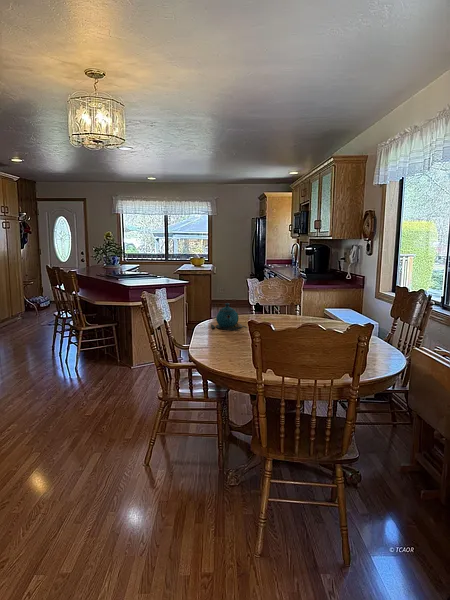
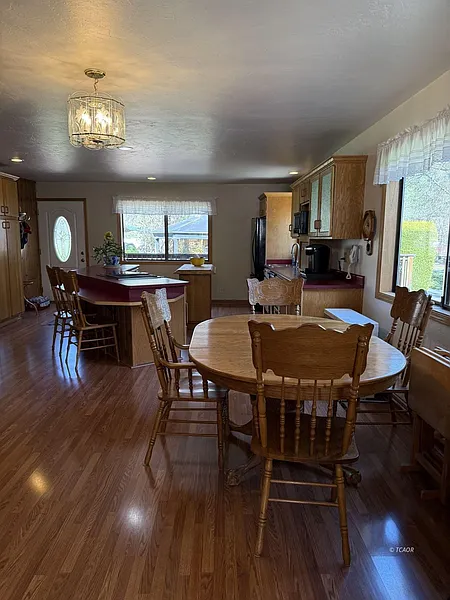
- teapot (228, 314)
